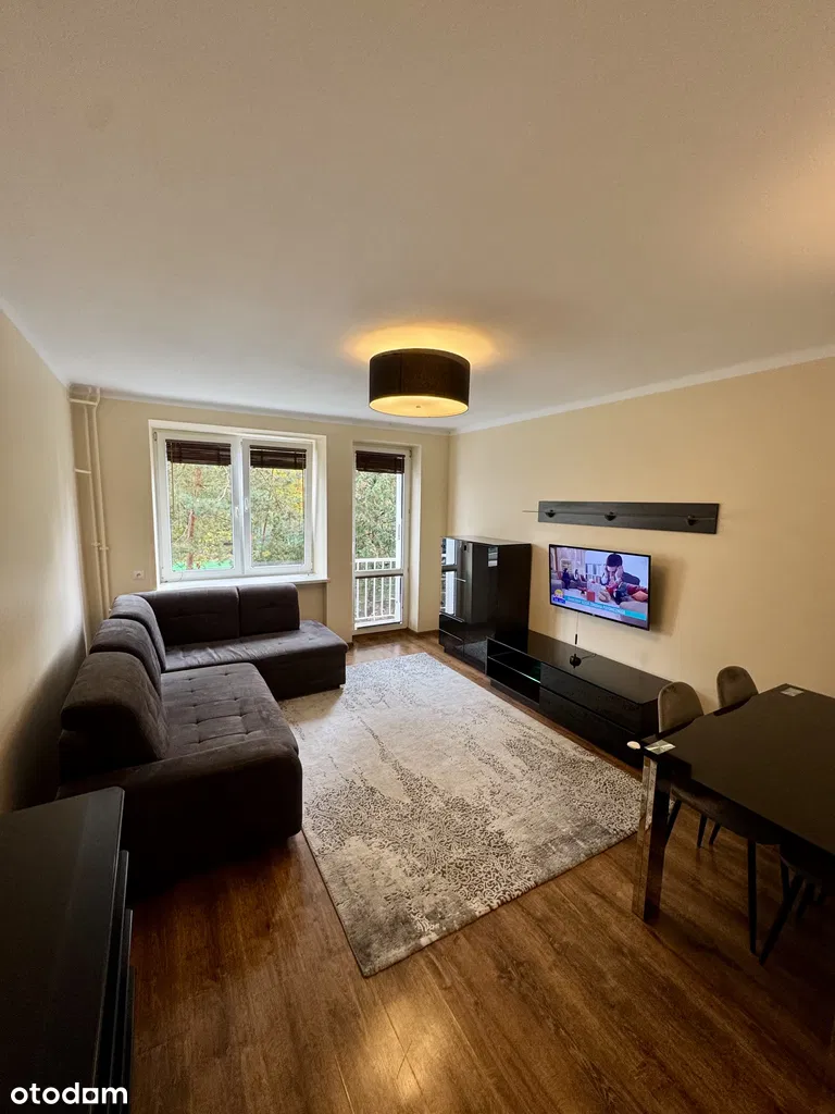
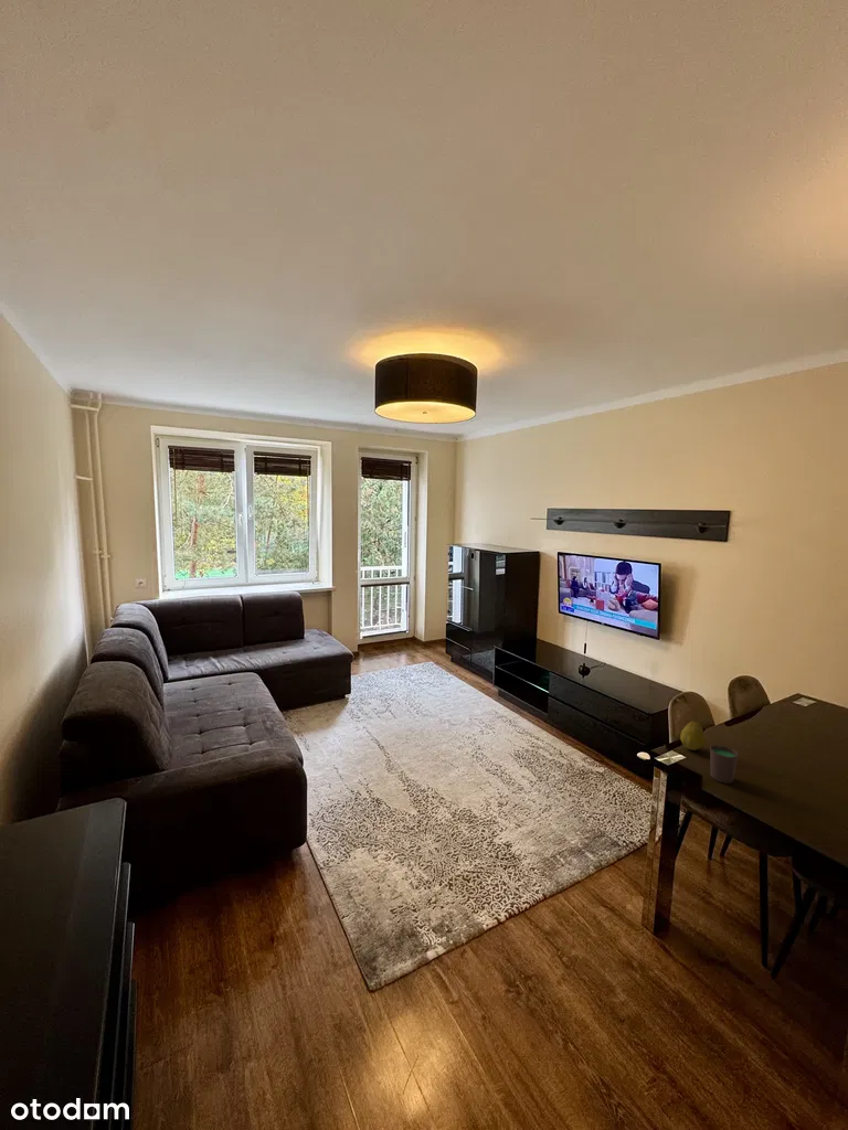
+ fruit (693, 734)
+ cup (722, 764)
